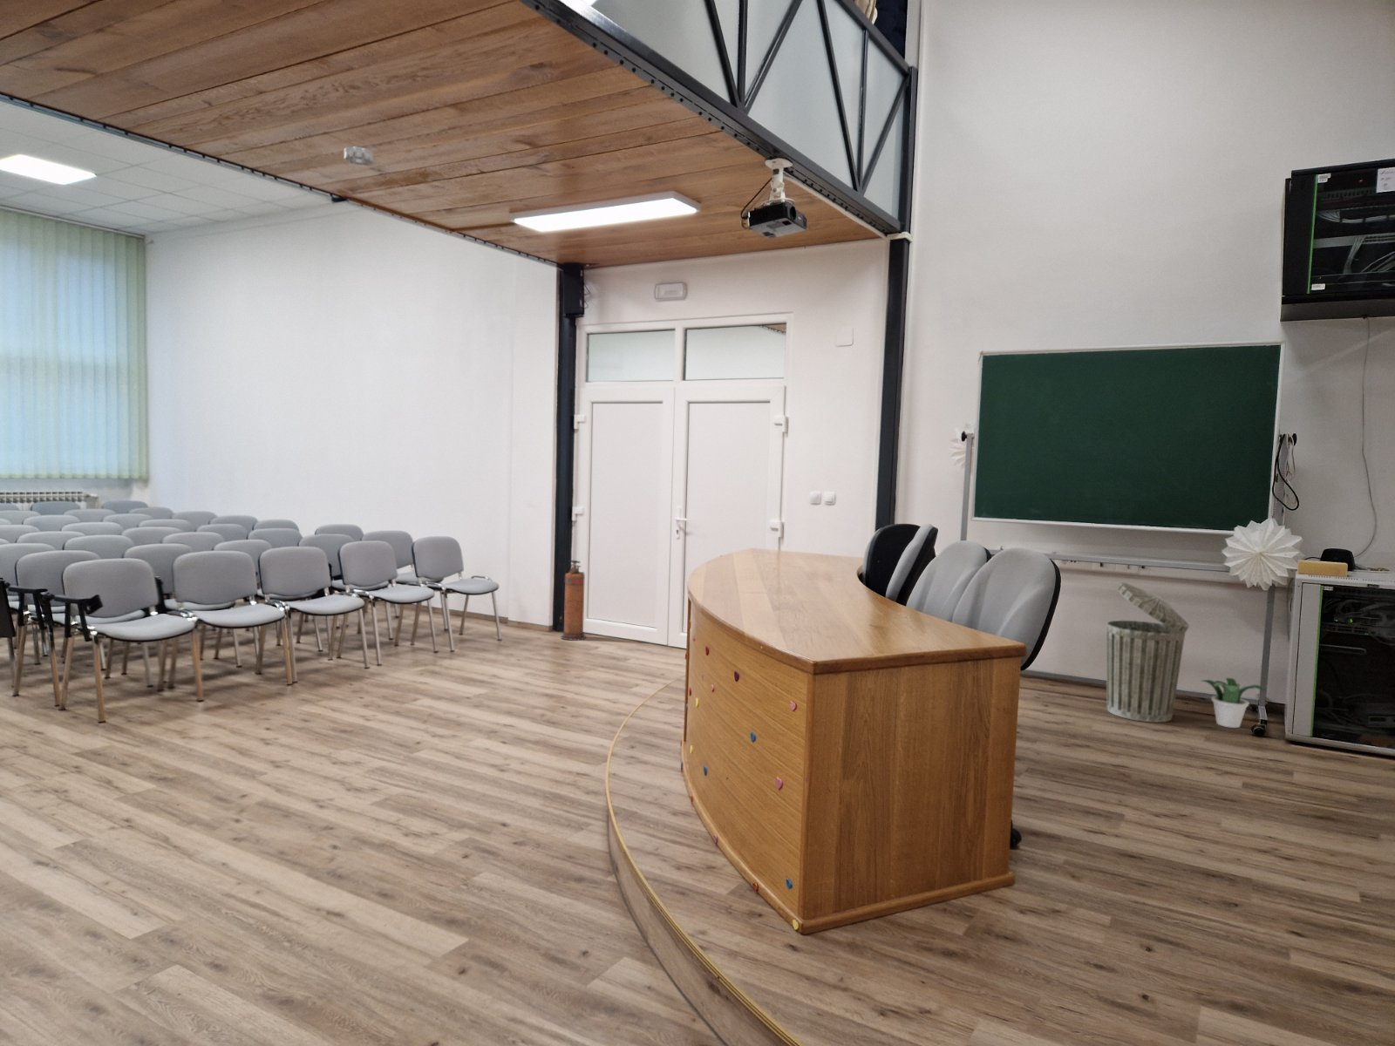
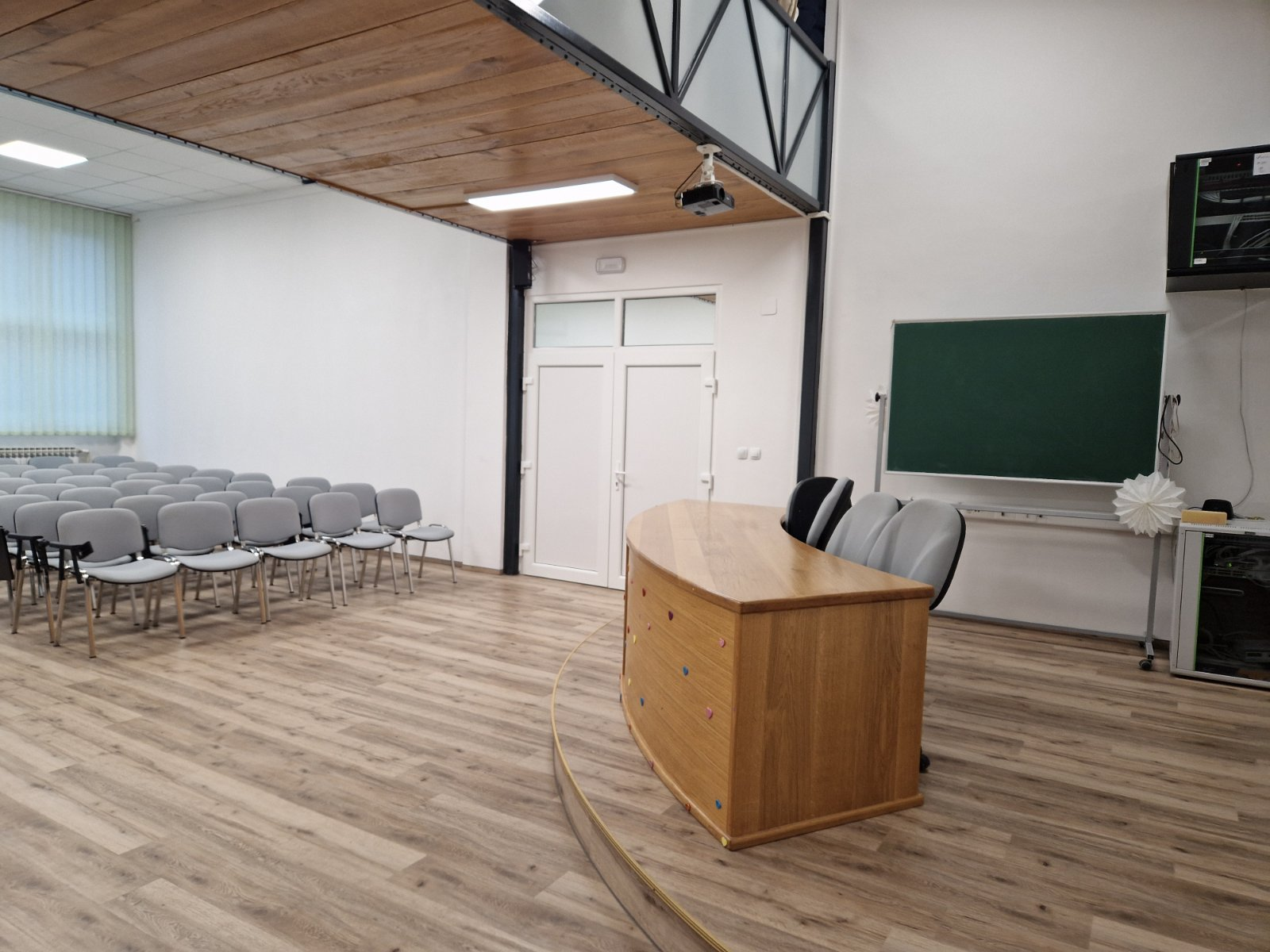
- smoke detector (358, 155)
- fire extinguisher (573, 599)
- potted plant (1231, 703)
- trash can (1145, 649)
